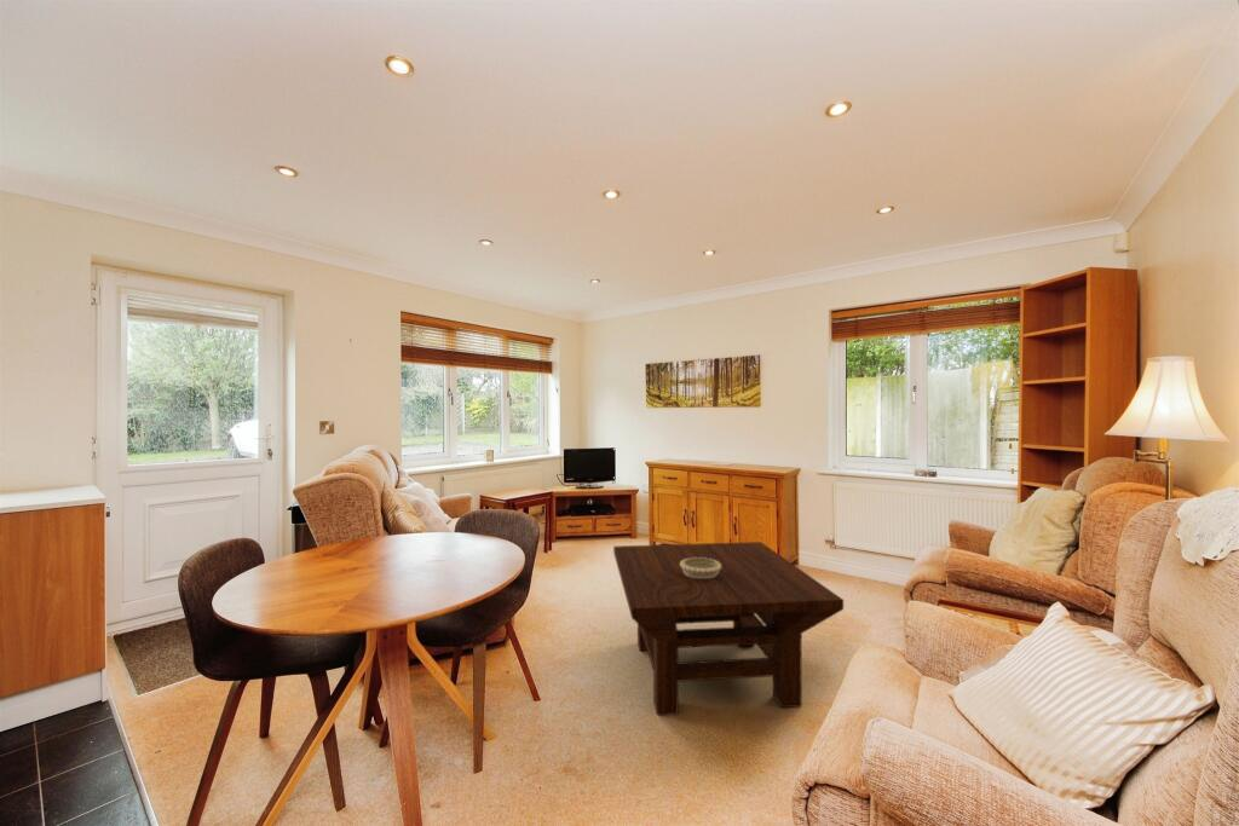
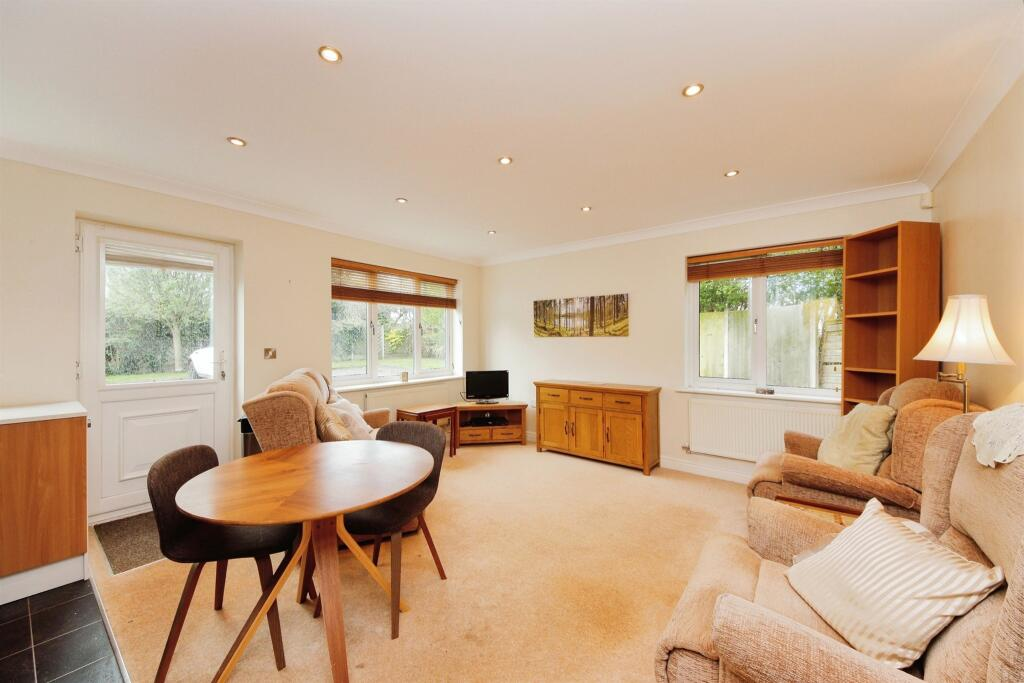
- coffee table (709, 619)
- decorative bowl (701, 567)
